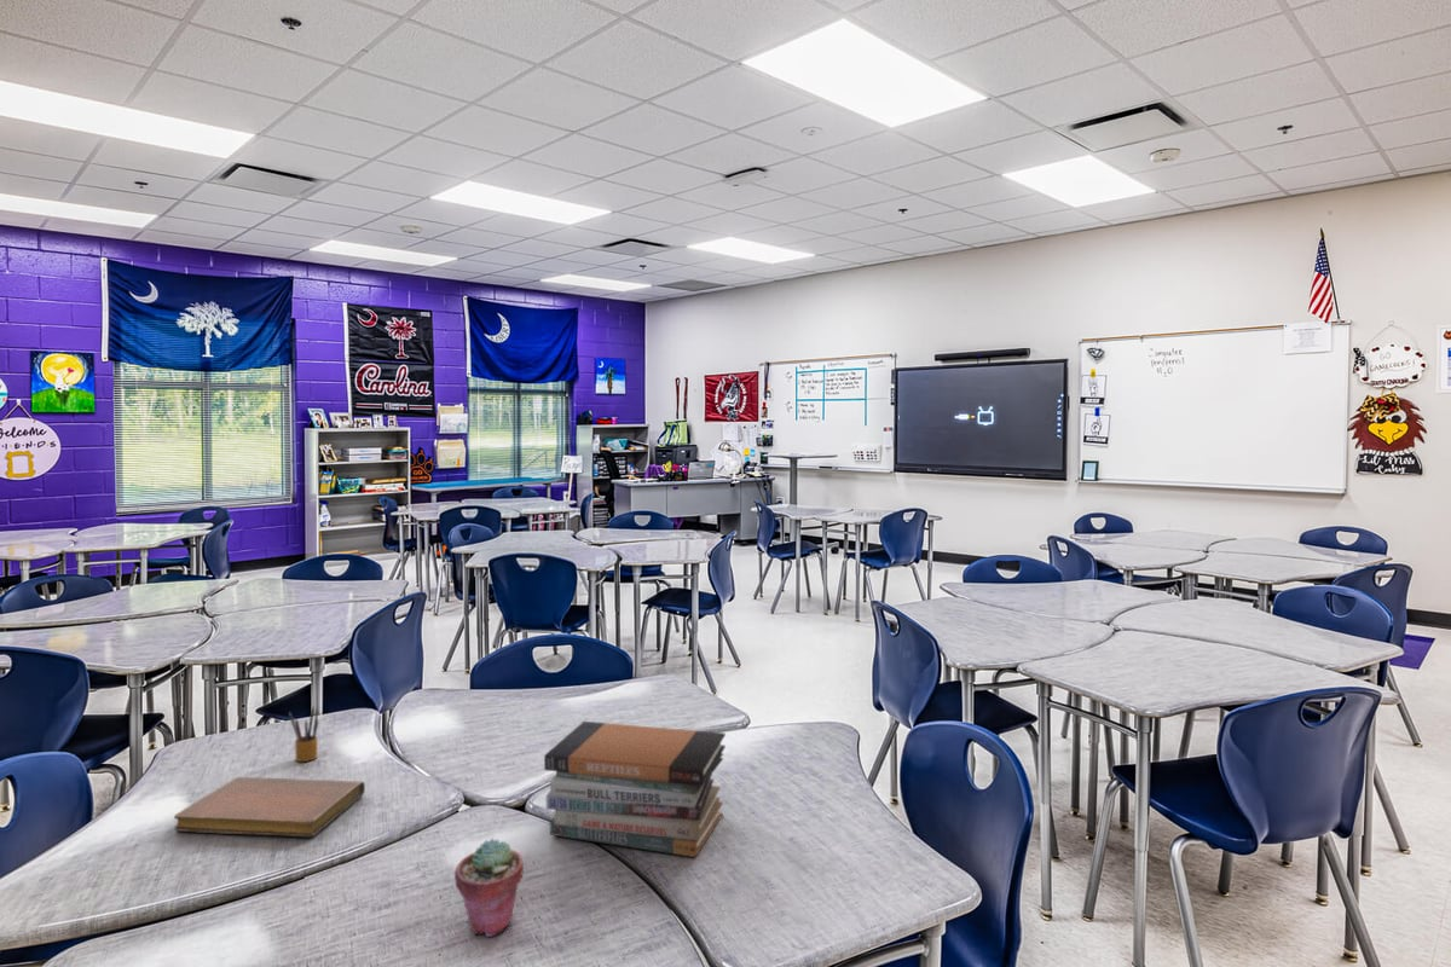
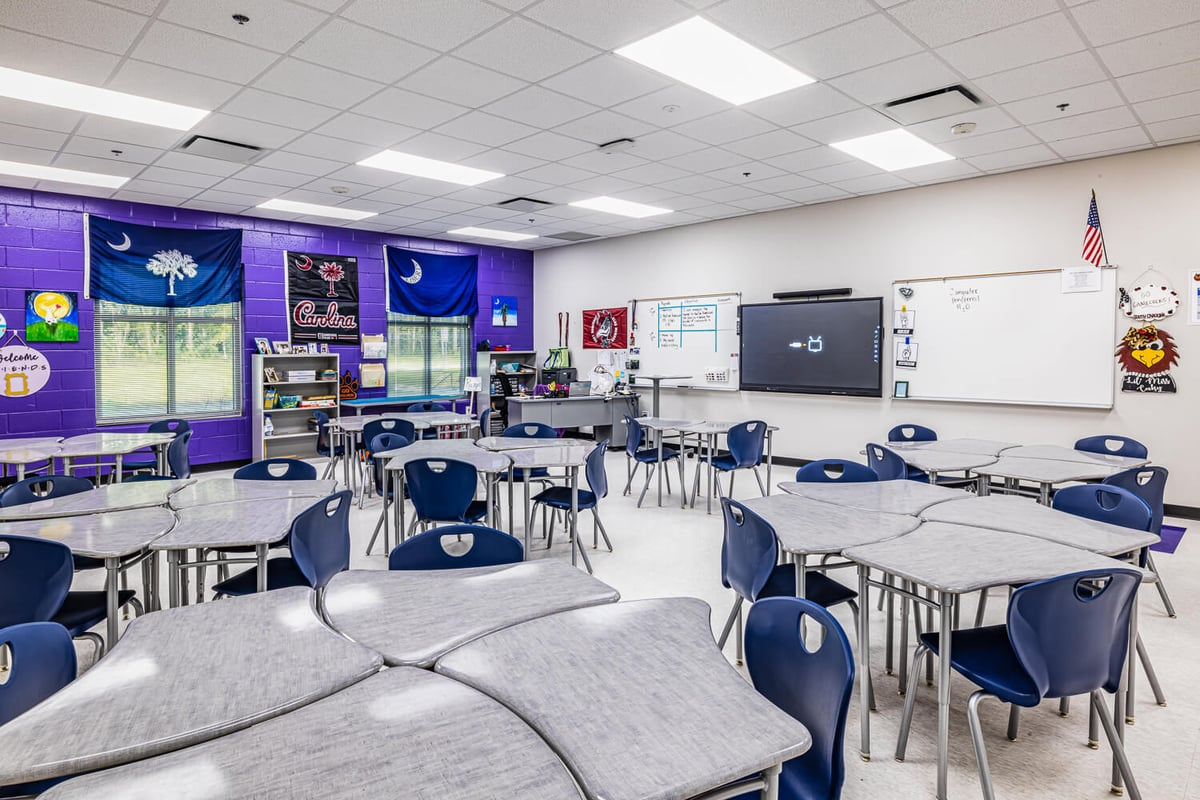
- pencil box (306, 733)
- notebook (273, 804)
- book stack (636, 783)
- potted succulent (490, 881)
